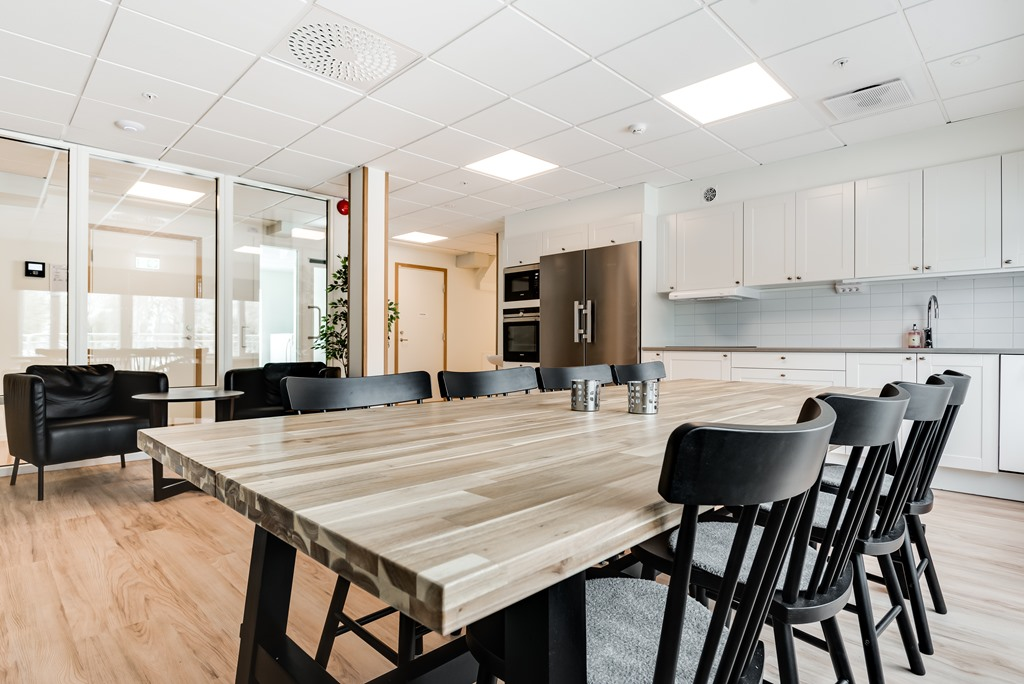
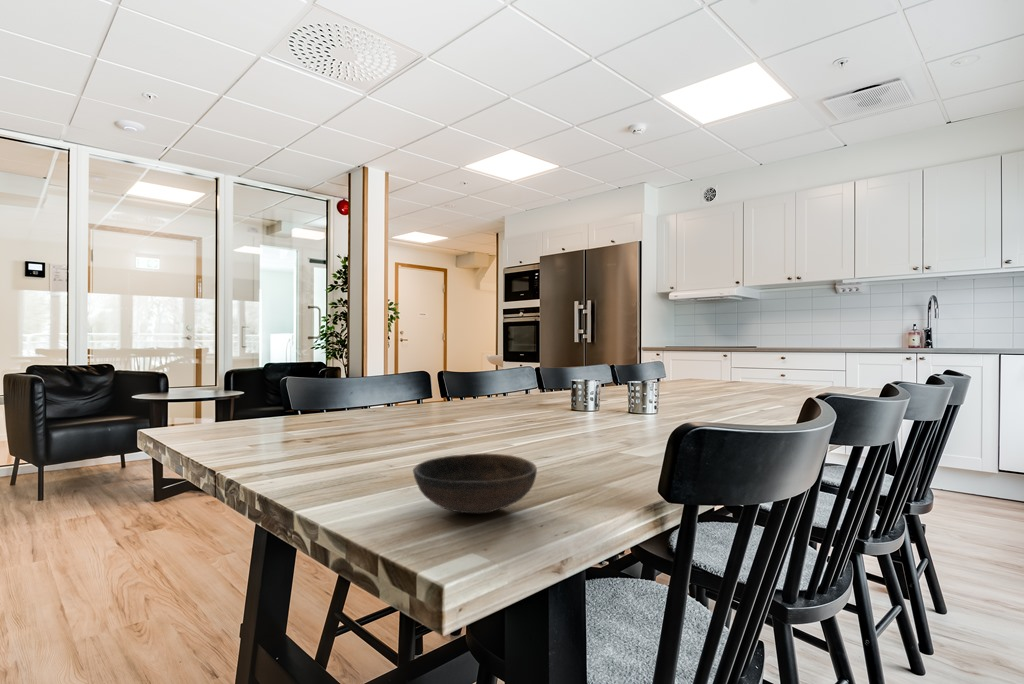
+ bowl (475, 486)
